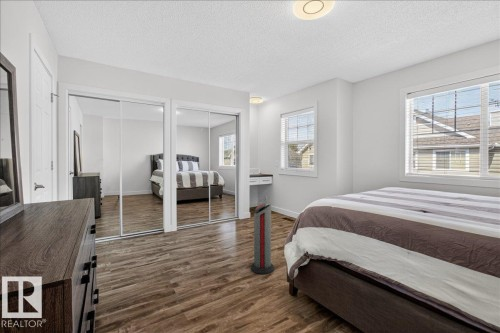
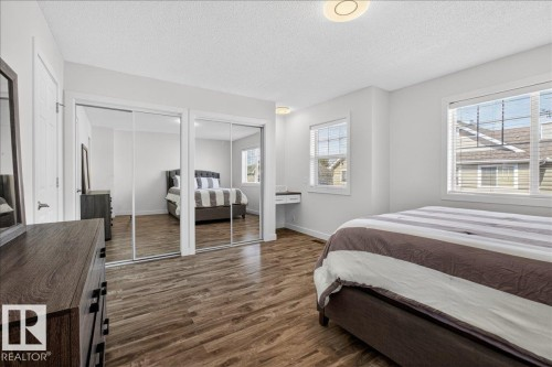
- air purifier (262, 235)
